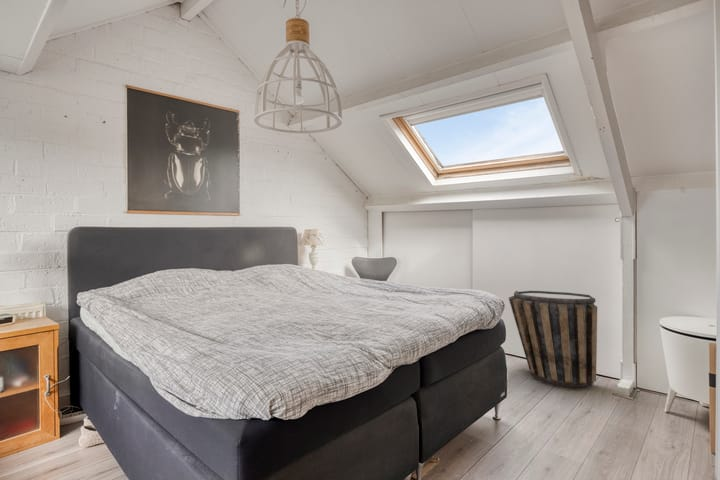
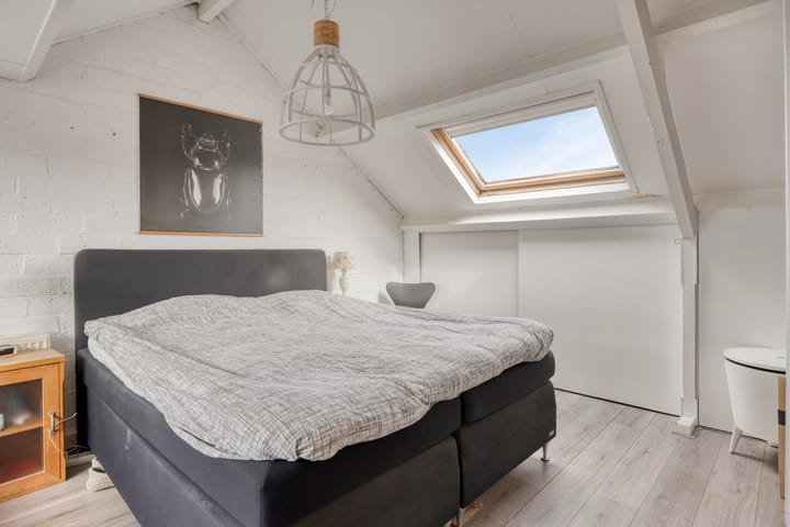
- basket (549, 334)
